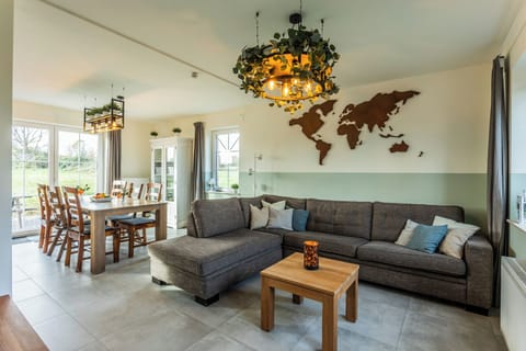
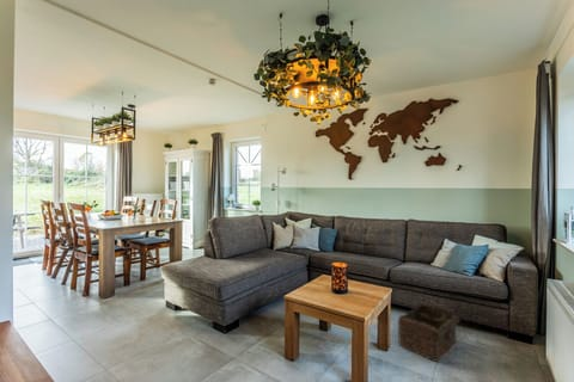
+ basket (430, 328)
